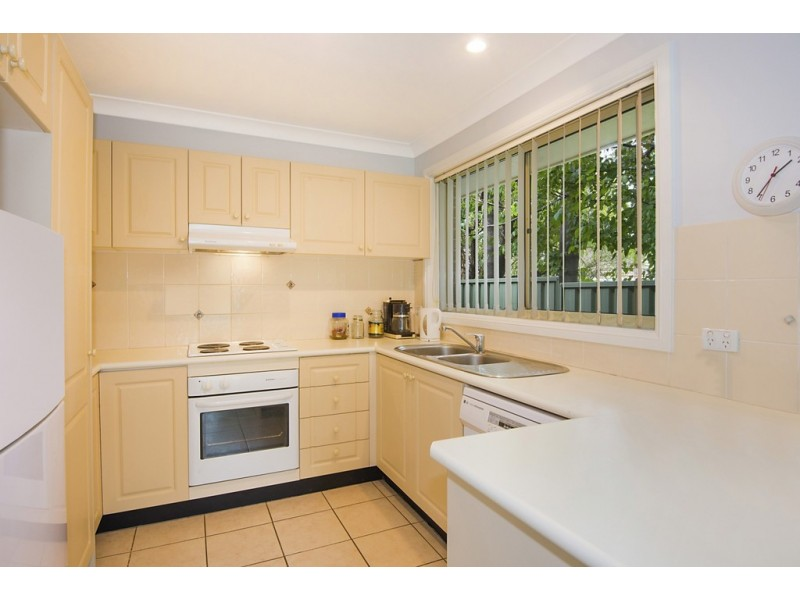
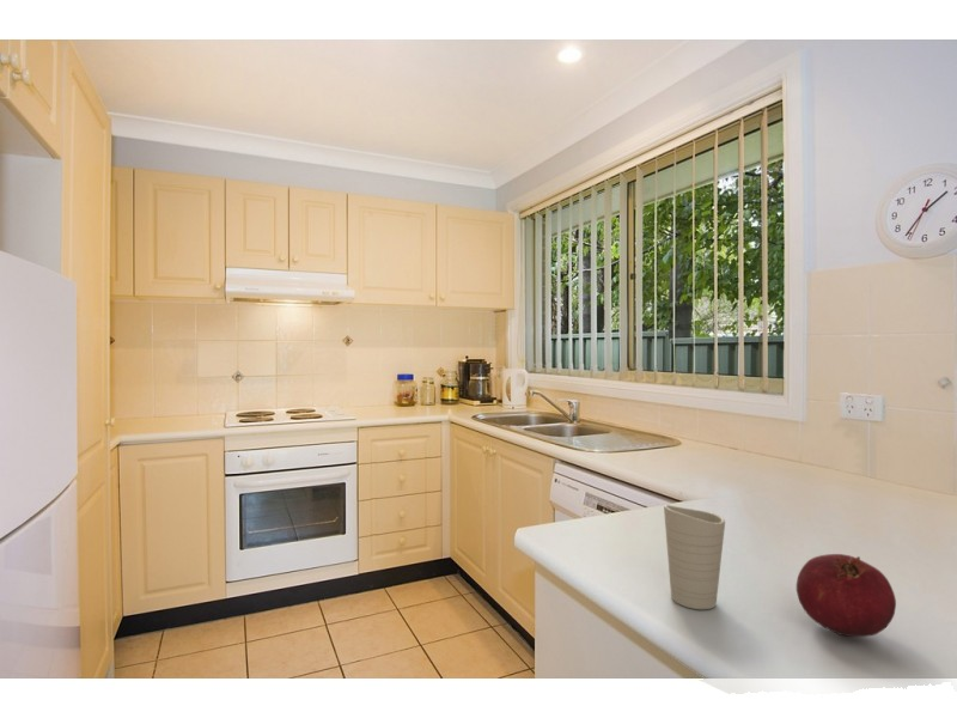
+ fruit (842, 591)
+ cup (693, 553)
